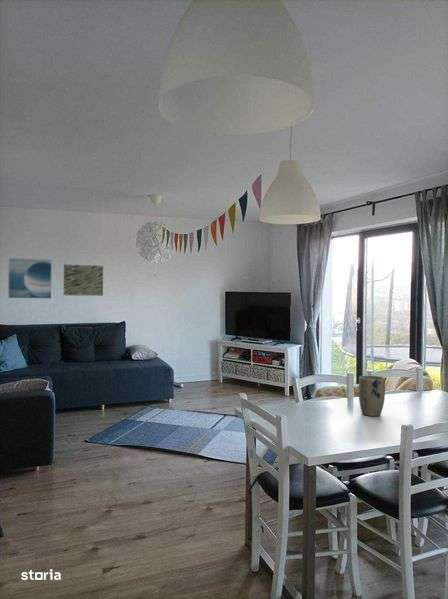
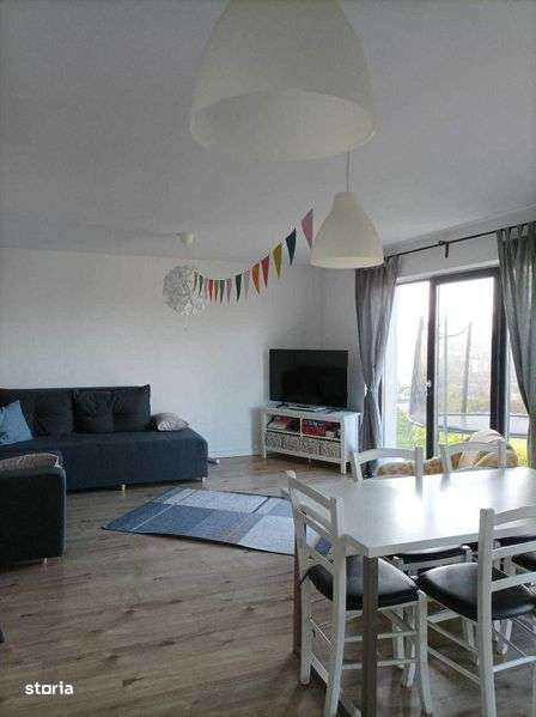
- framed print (30, 278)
- wall art (83, 280)
- plant pot (371, 395)
